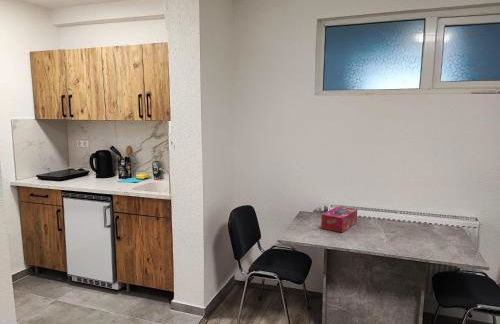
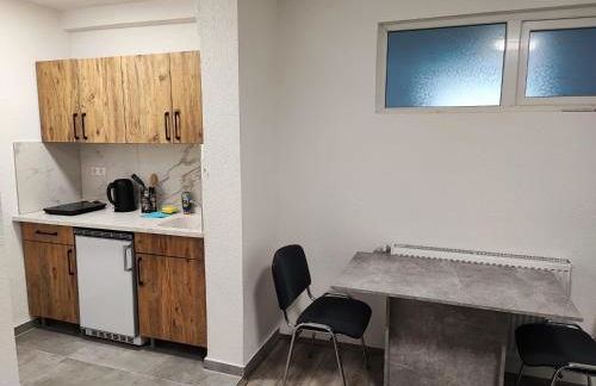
- tissue box (339, 218)
